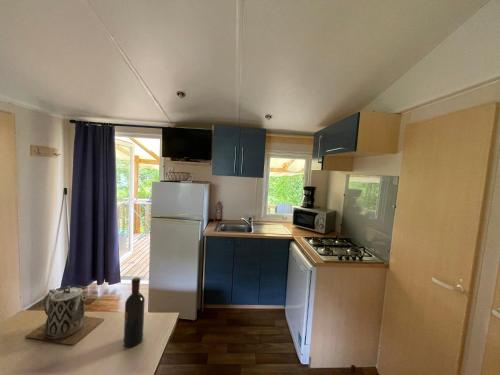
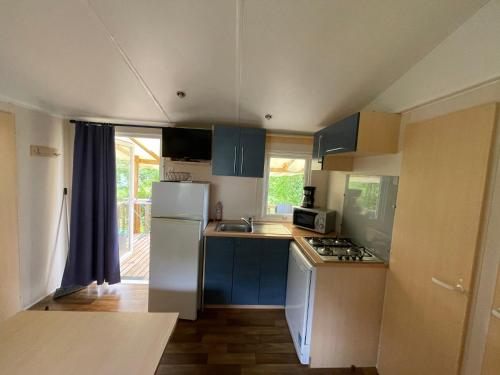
- teapot (68, 306)
- wine bottle (134, 309)
